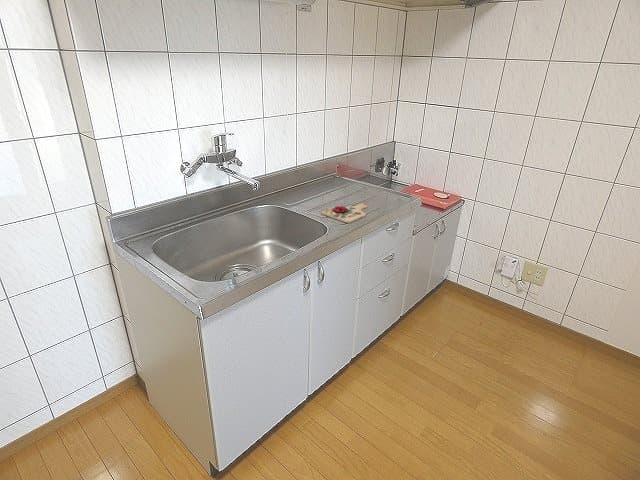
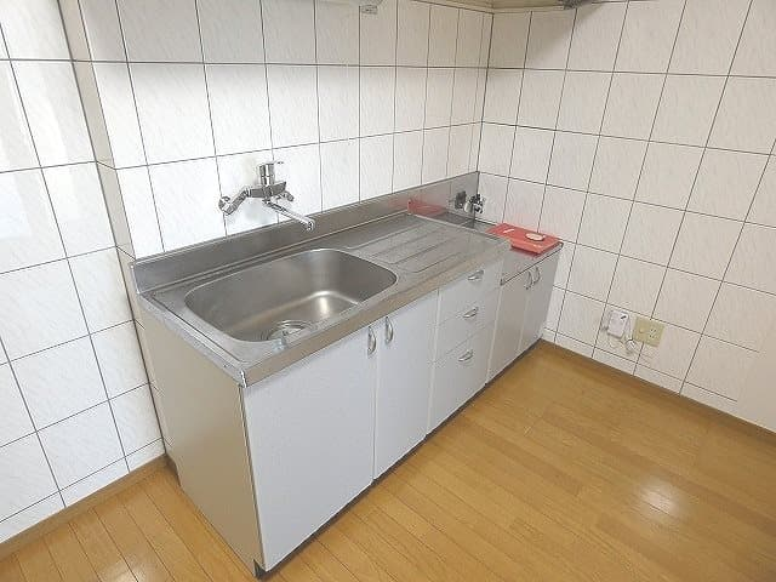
- cutting board (350, 208)
